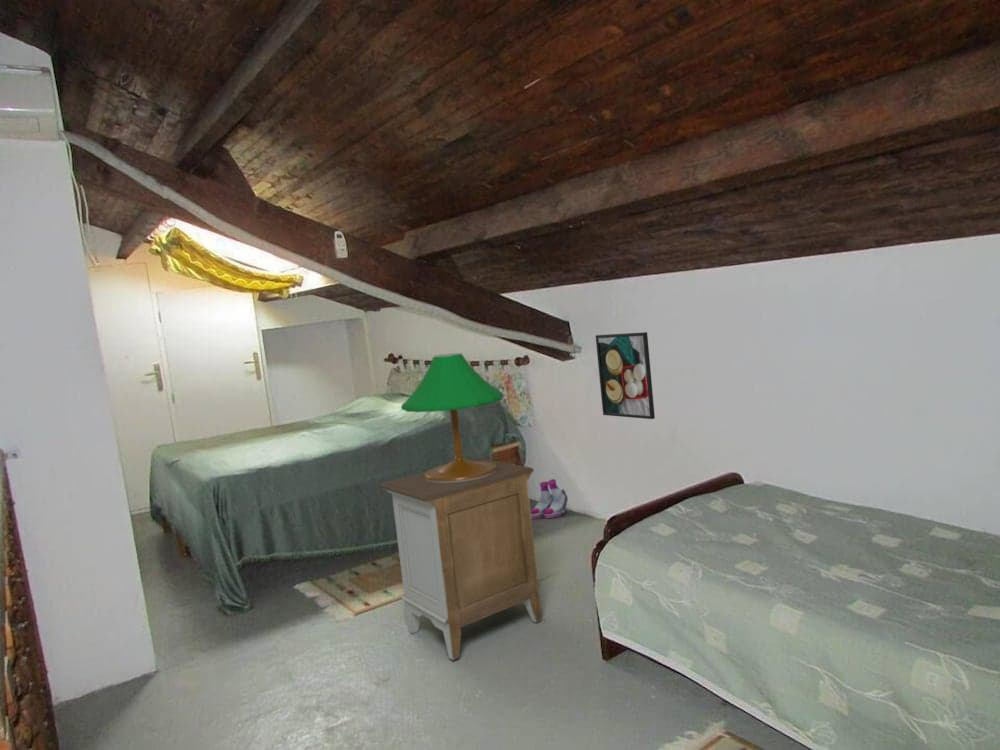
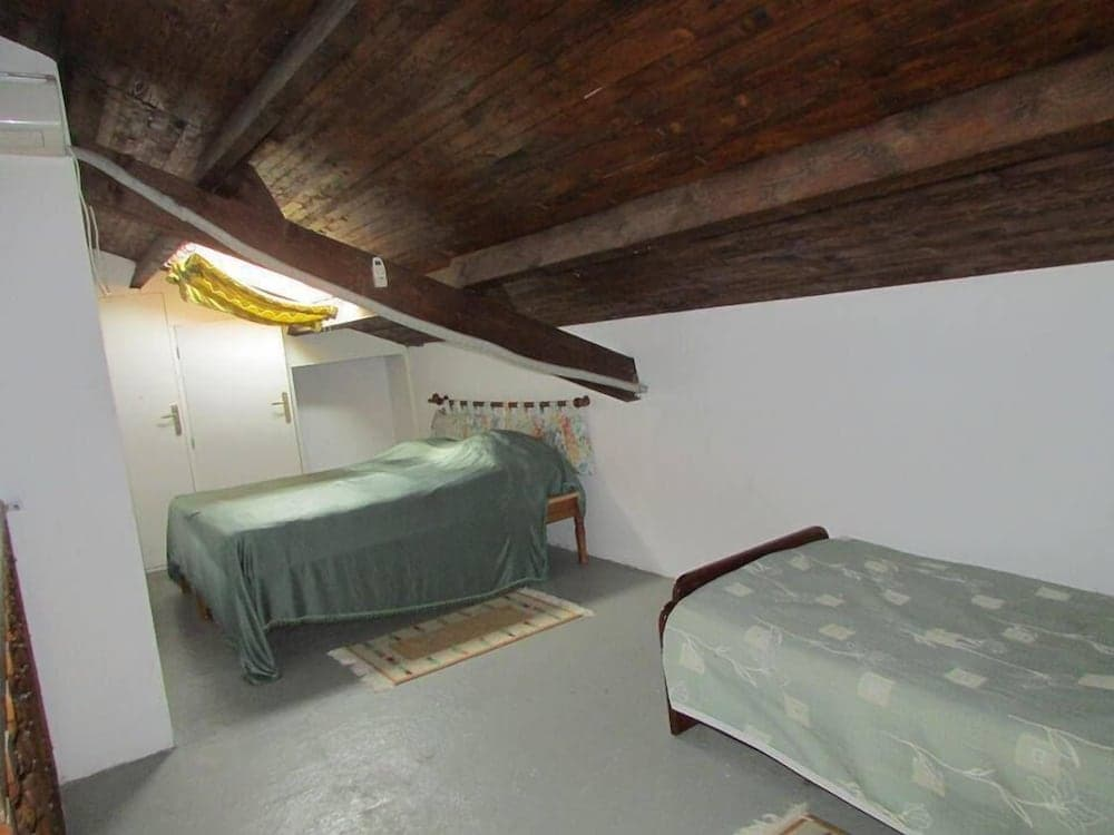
- nightstand (463, 550)
- table lamp (454, 413)
- boots (547, 497)
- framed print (624, 375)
